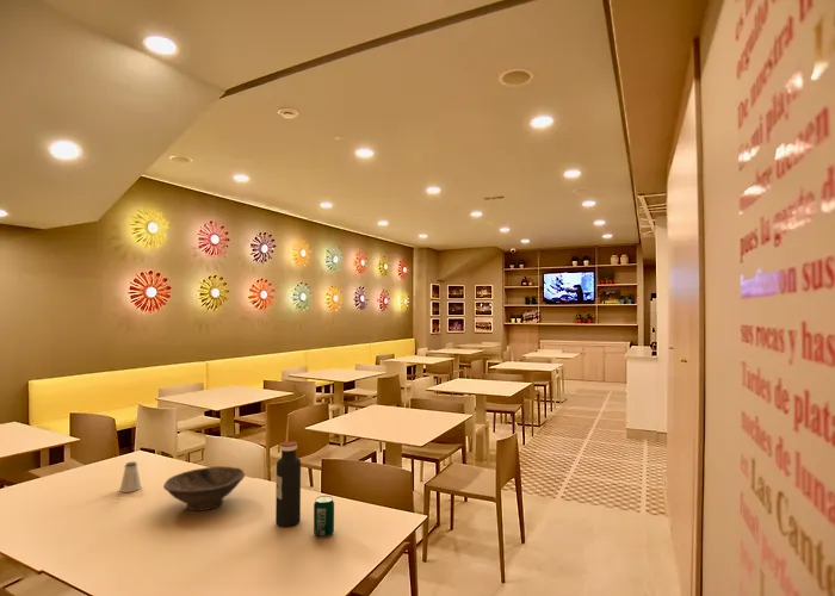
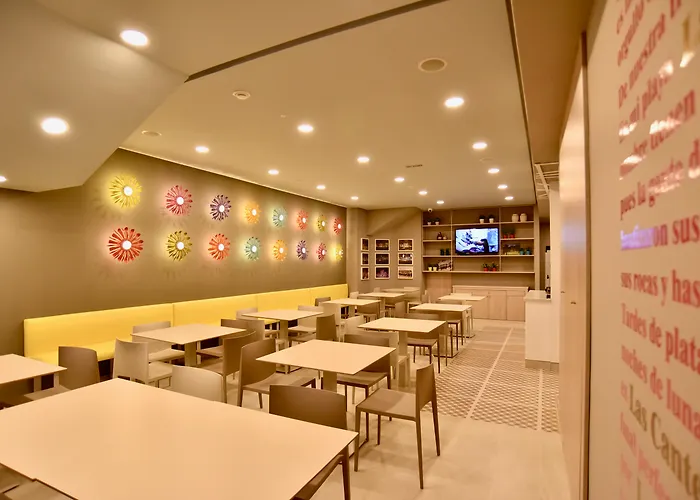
- saltshaker (130, 476)
- beverage can (323, 516)
- bowl (205, 490)
- water bottle (287, 482)
